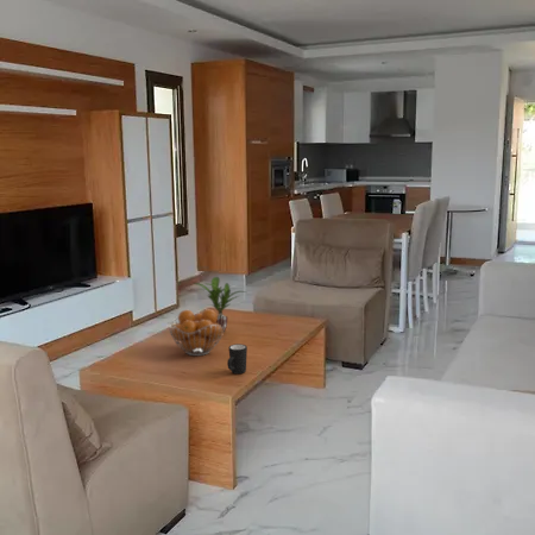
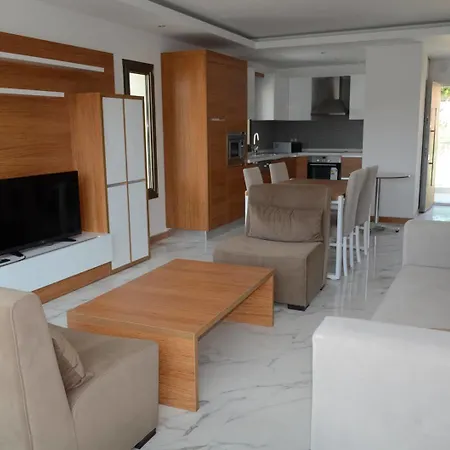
- potted plant (220, 304)
- fruit basket (196, 331)
- mug (235, 360)
